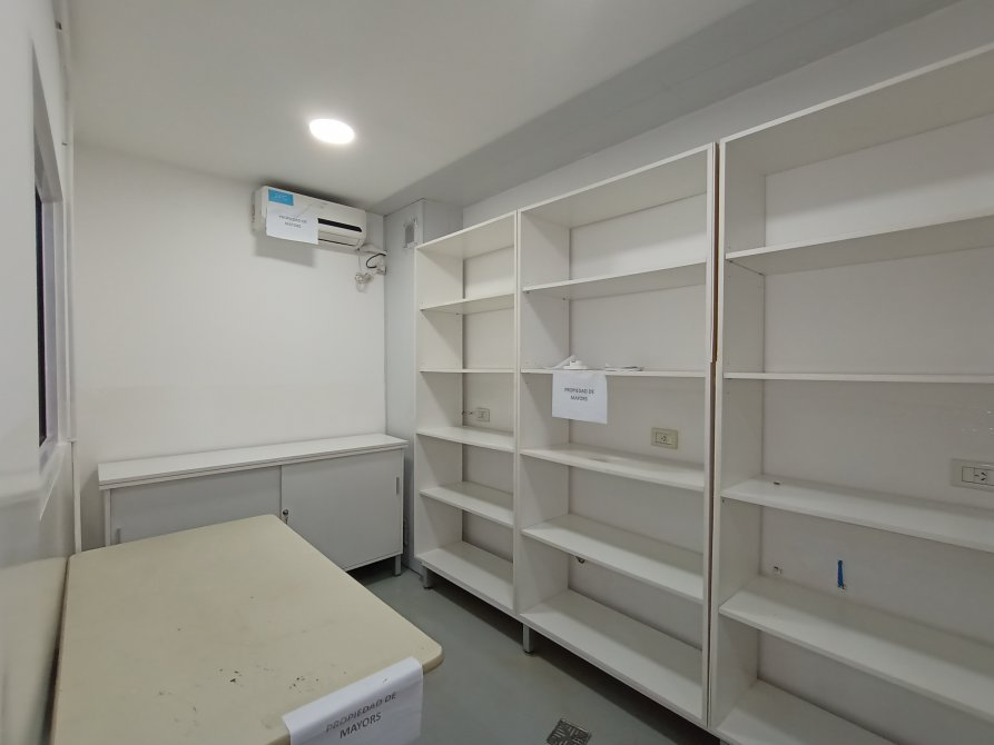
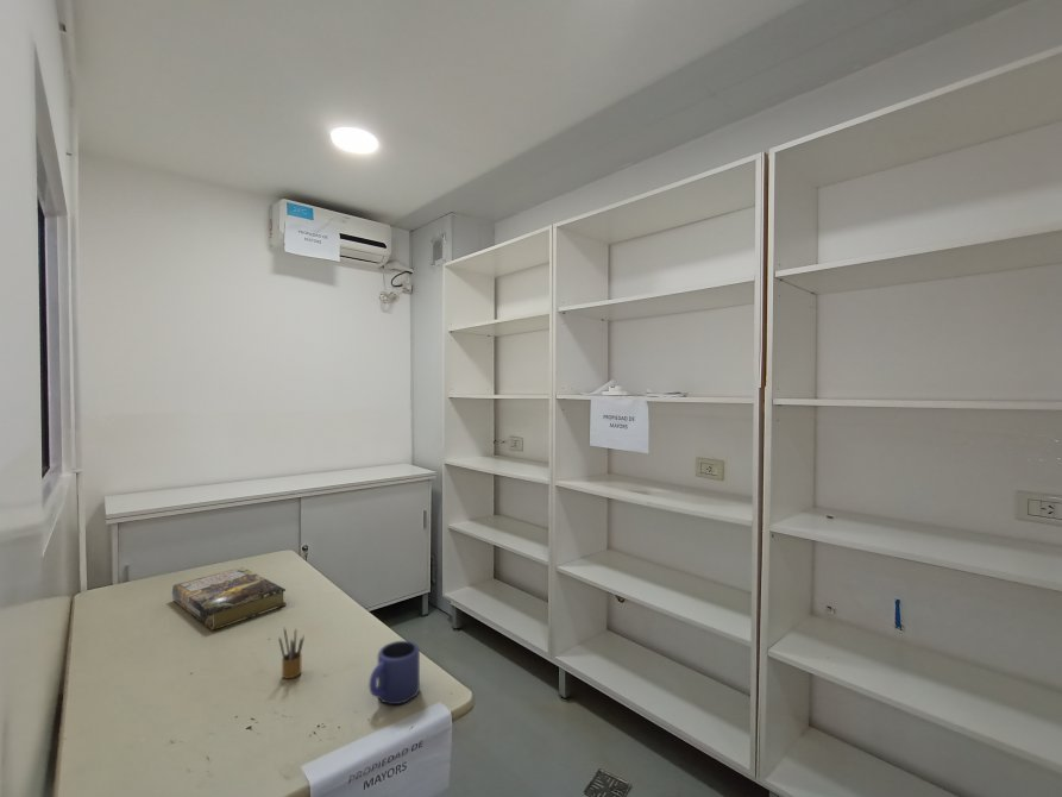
+ mug (392, 674)
+ pencil box (290, 652)
+ book (228, 595)
